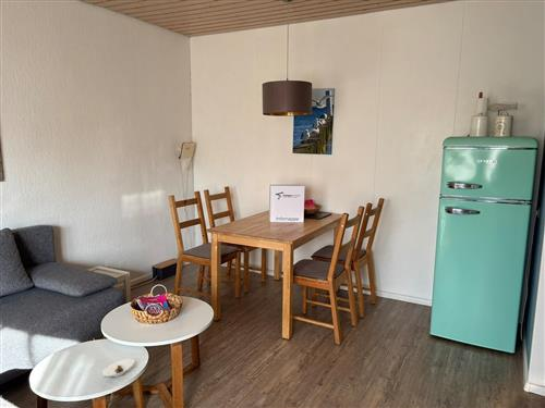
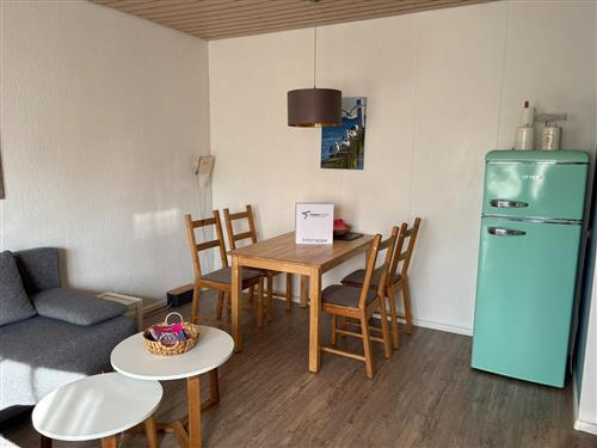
- saucer (119, 369)
